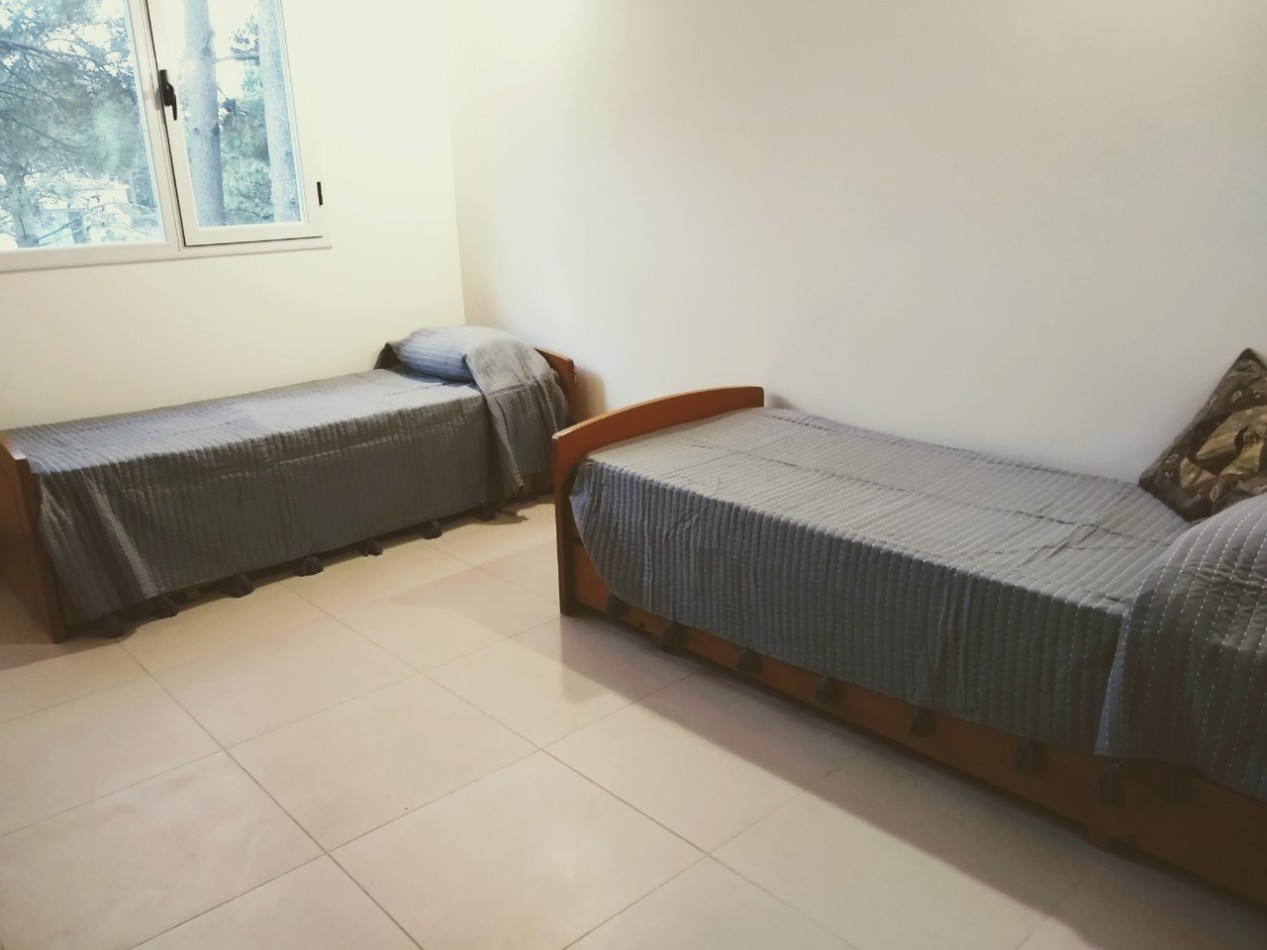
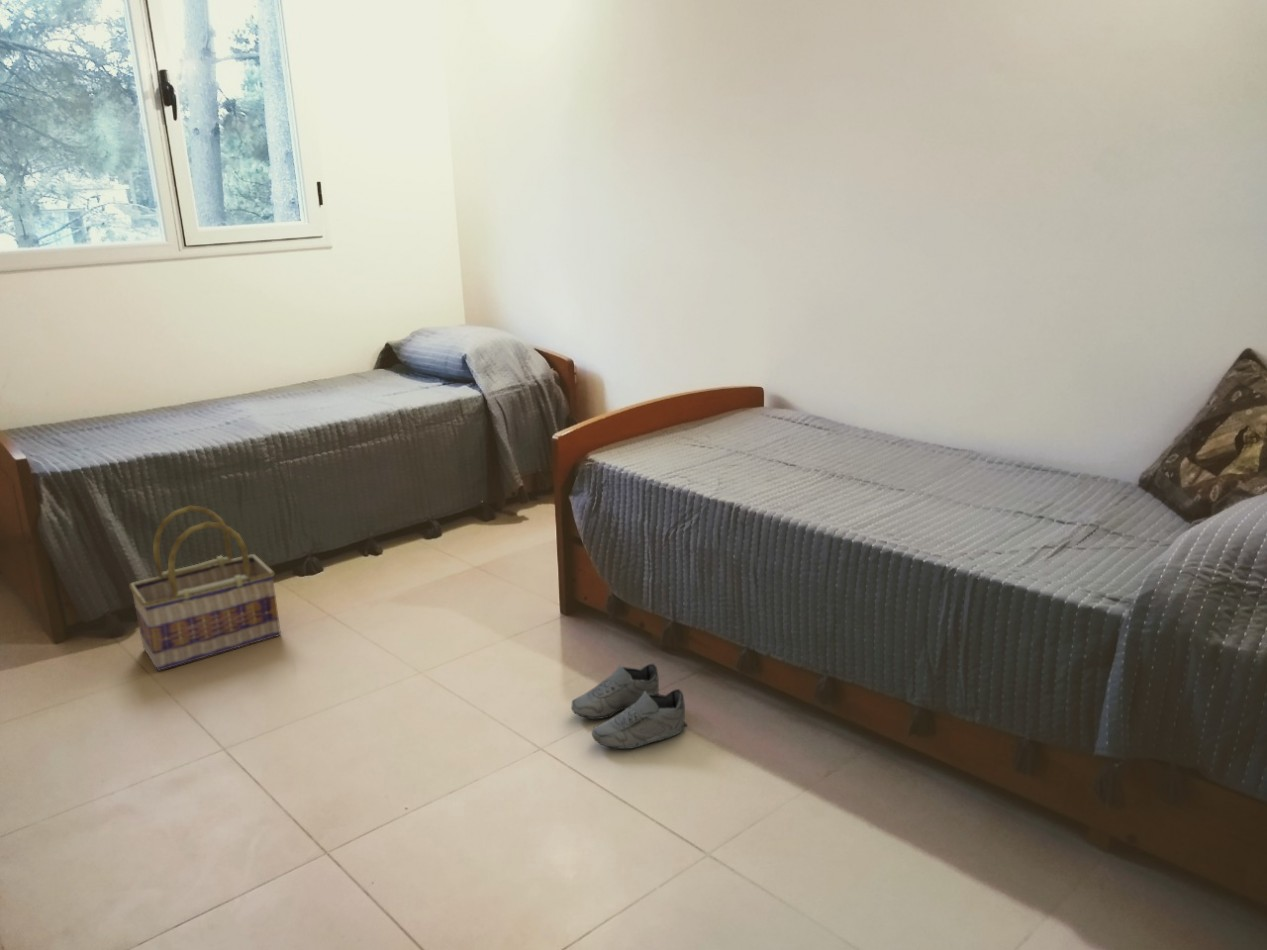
+ shoe (627, 702)
+ basket (202, 579)
